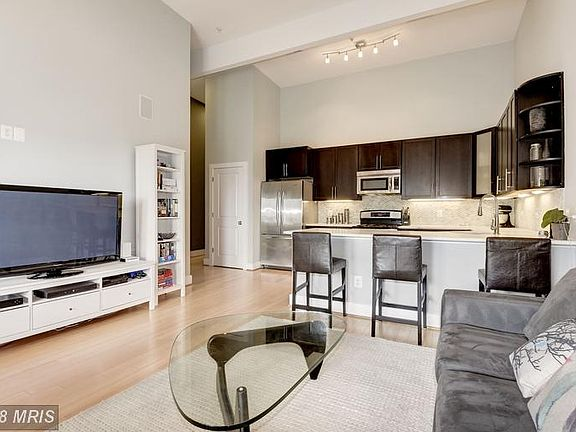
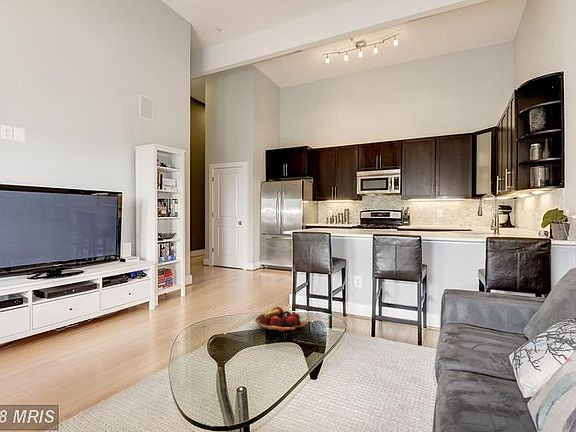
+ fruit basket (279, 319)
